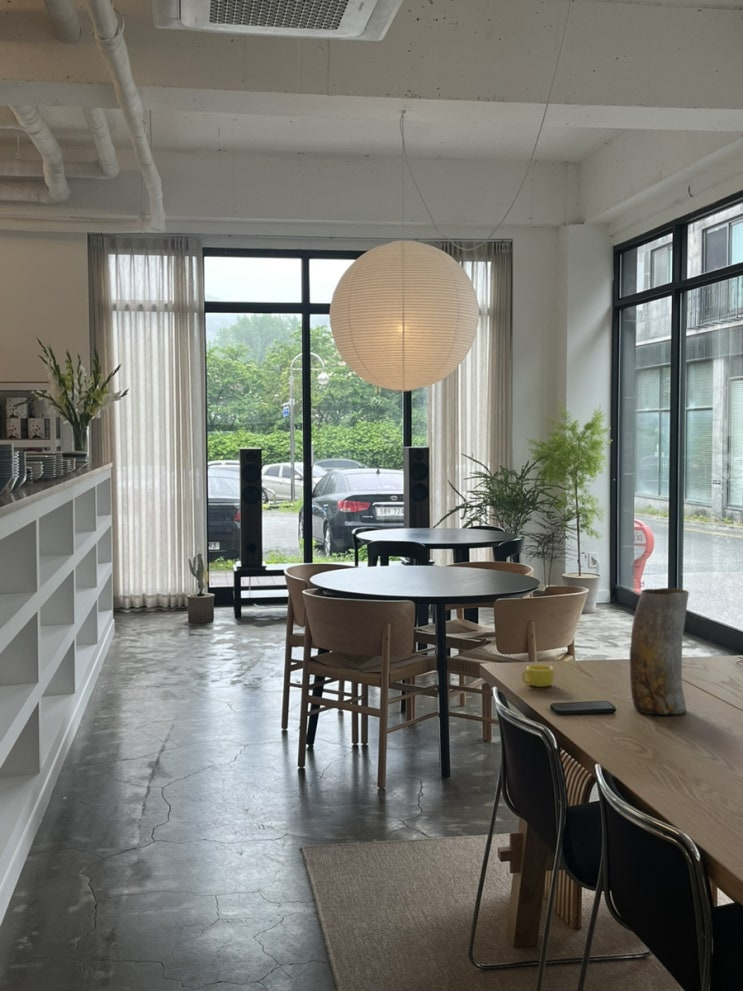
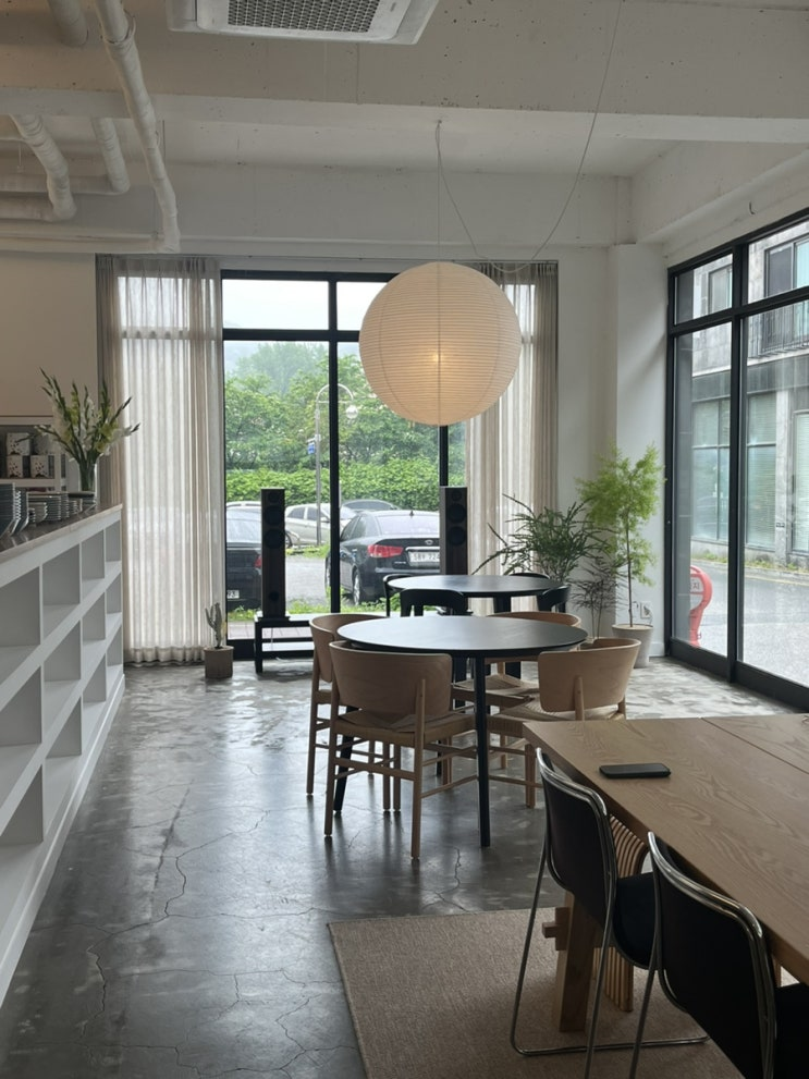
- vase (658, 649)
- cup (536, 676)
